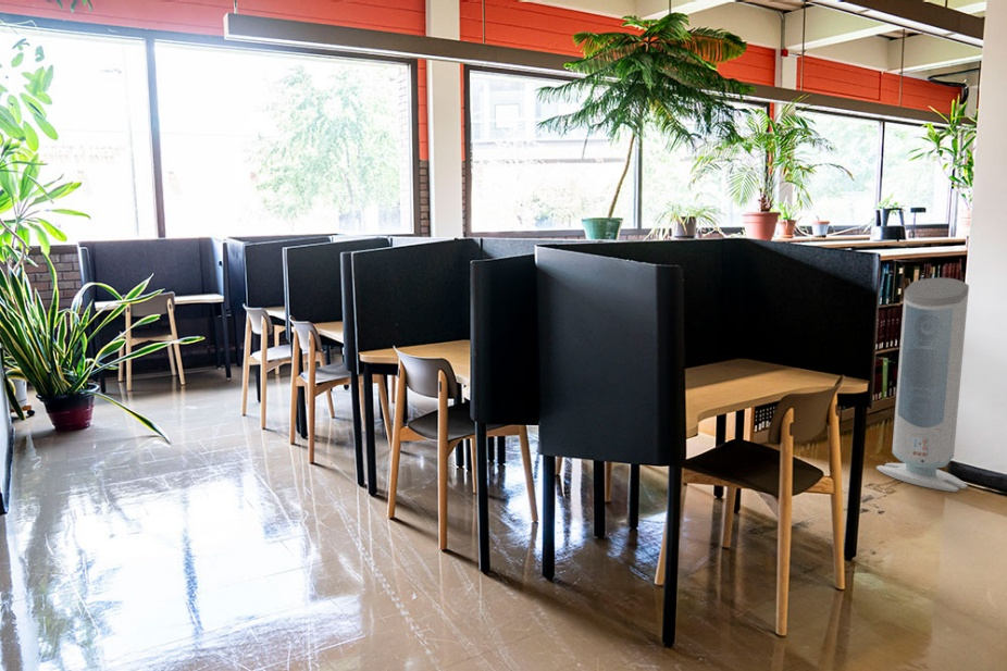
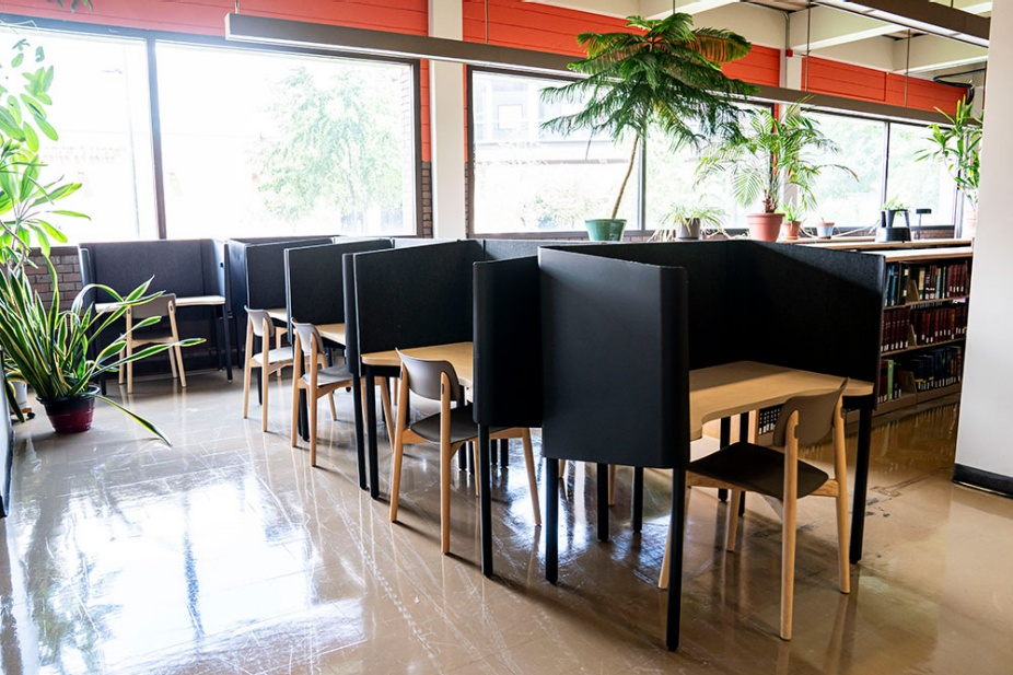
- air purifier (928, 380)
